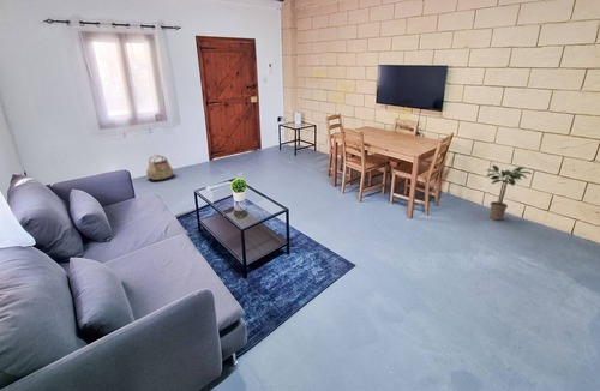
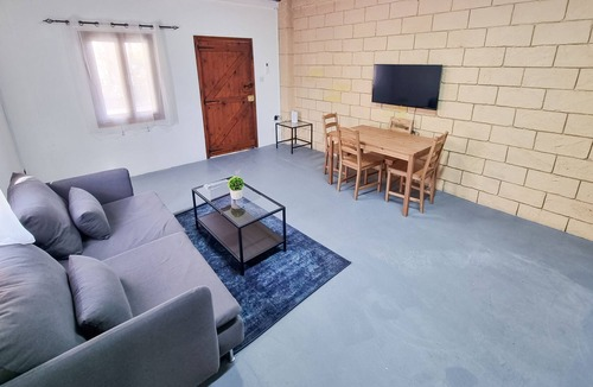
- potted plant (503, 191)
- basket (158, 166)
